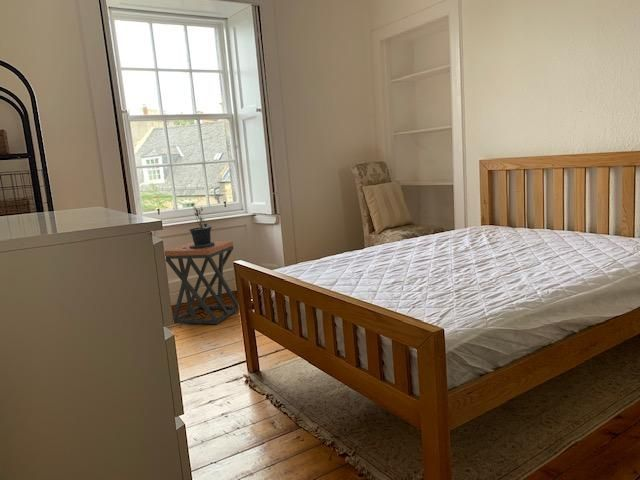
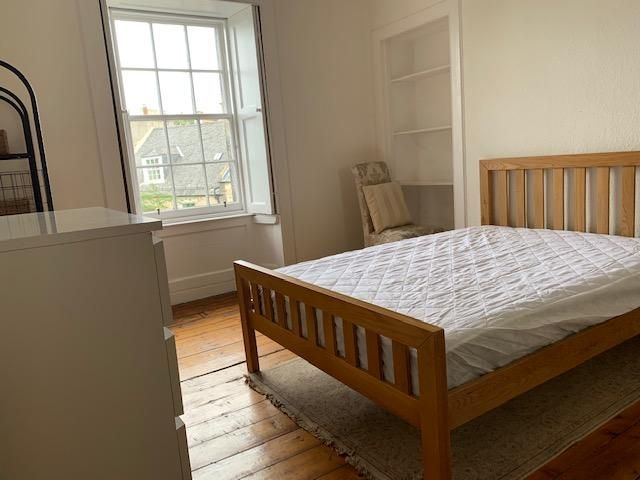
- potted plant (198, 223)
- stool (203, 280)
